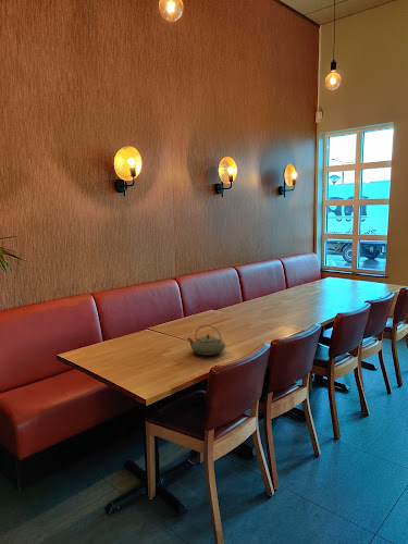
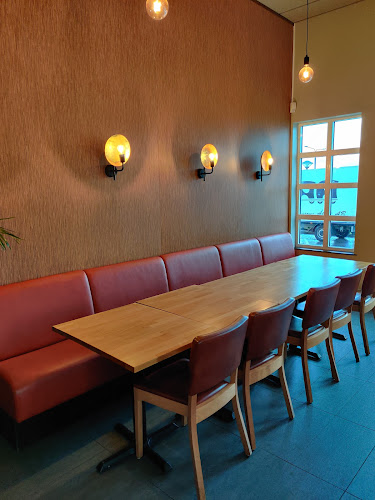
- teapot (206, 338)
